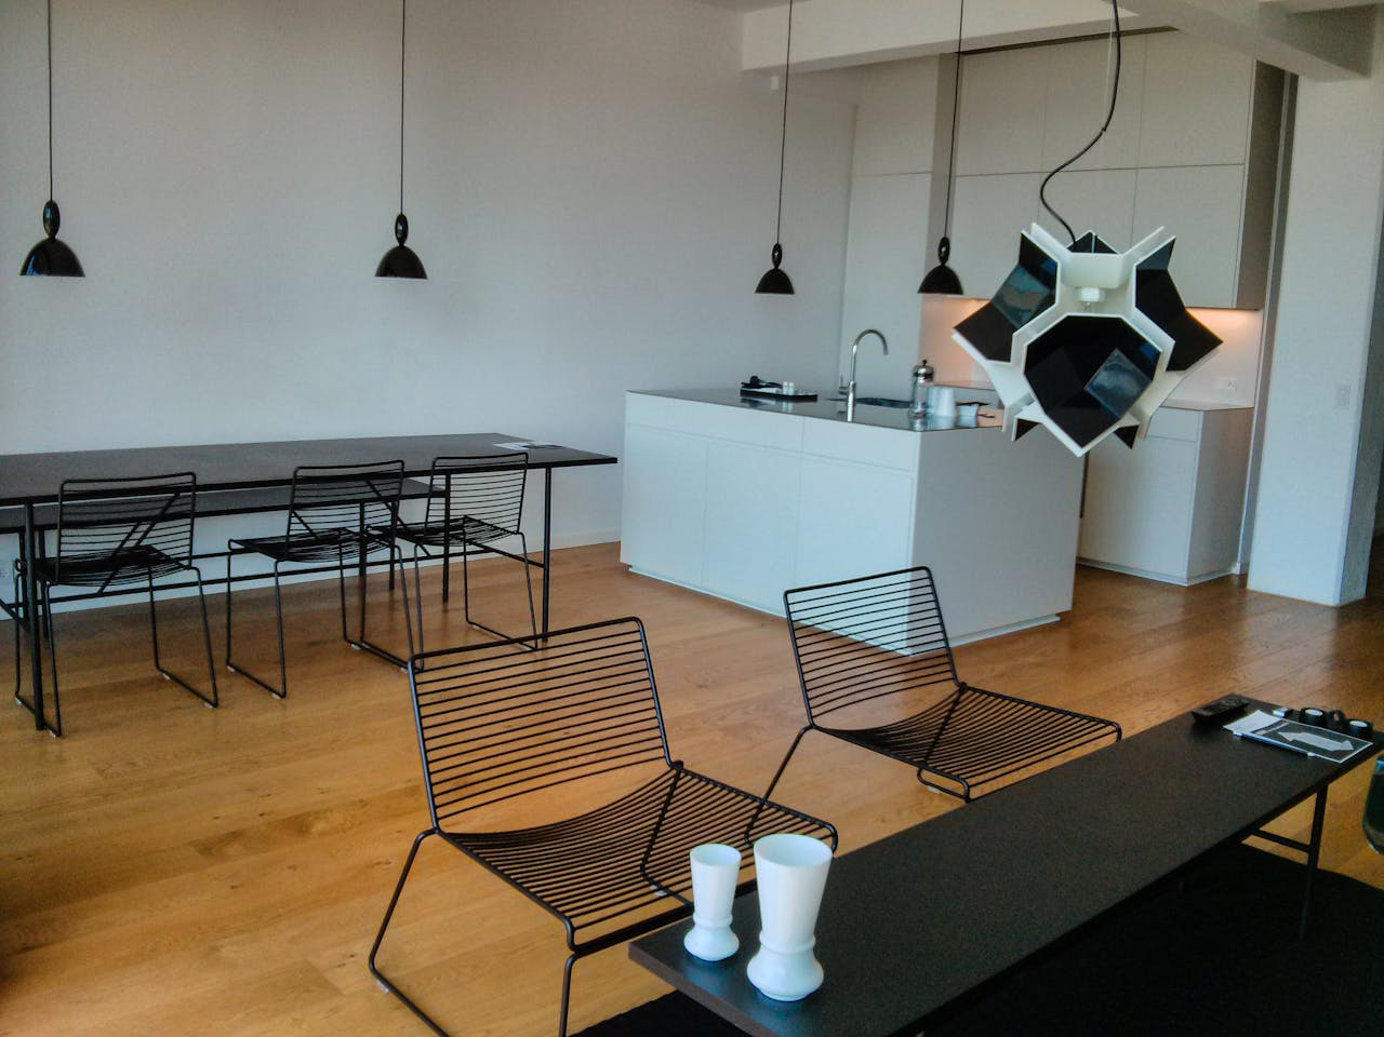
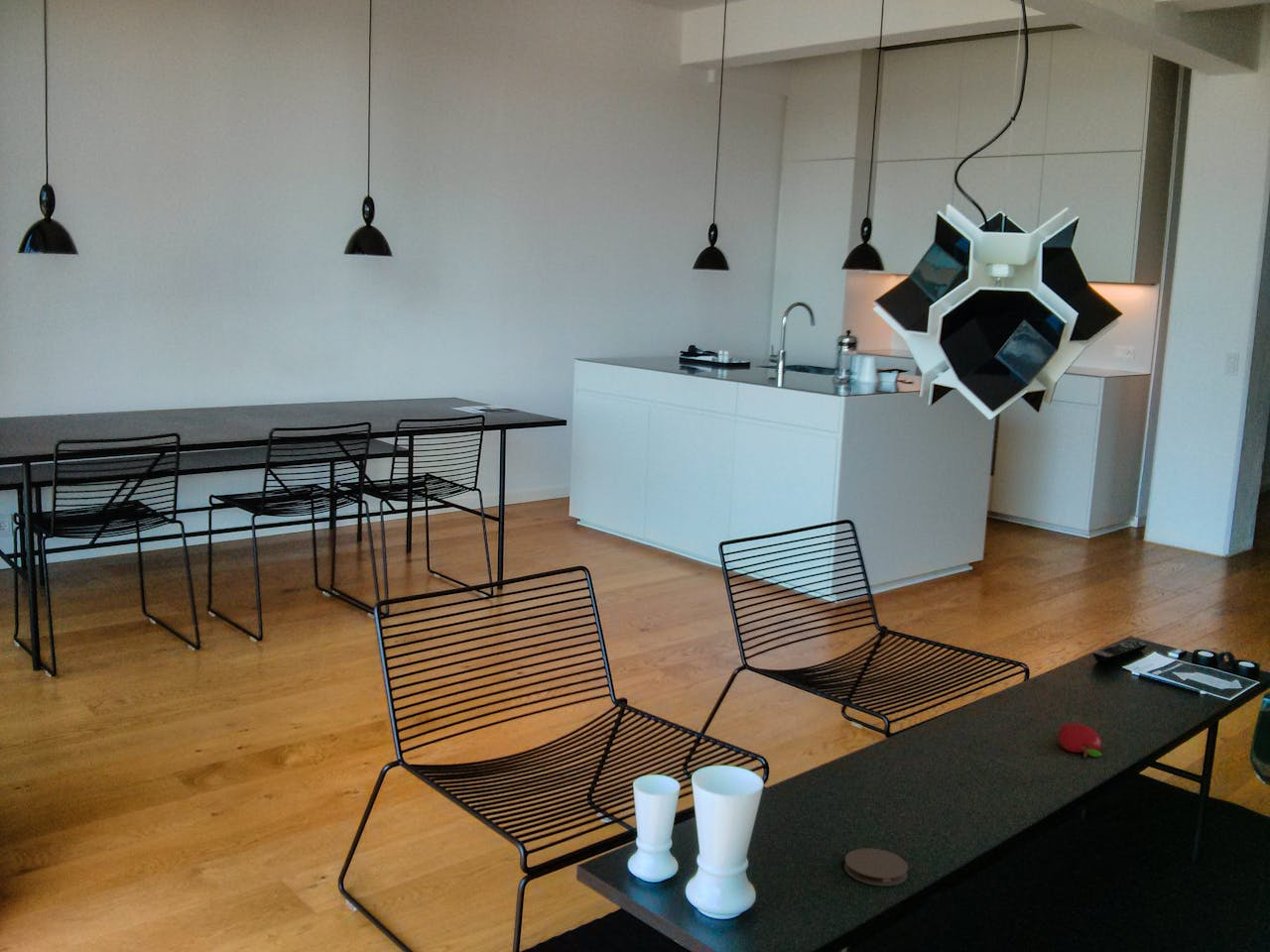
+ coaster (875, 866)
+ fruit (1080, 739)
